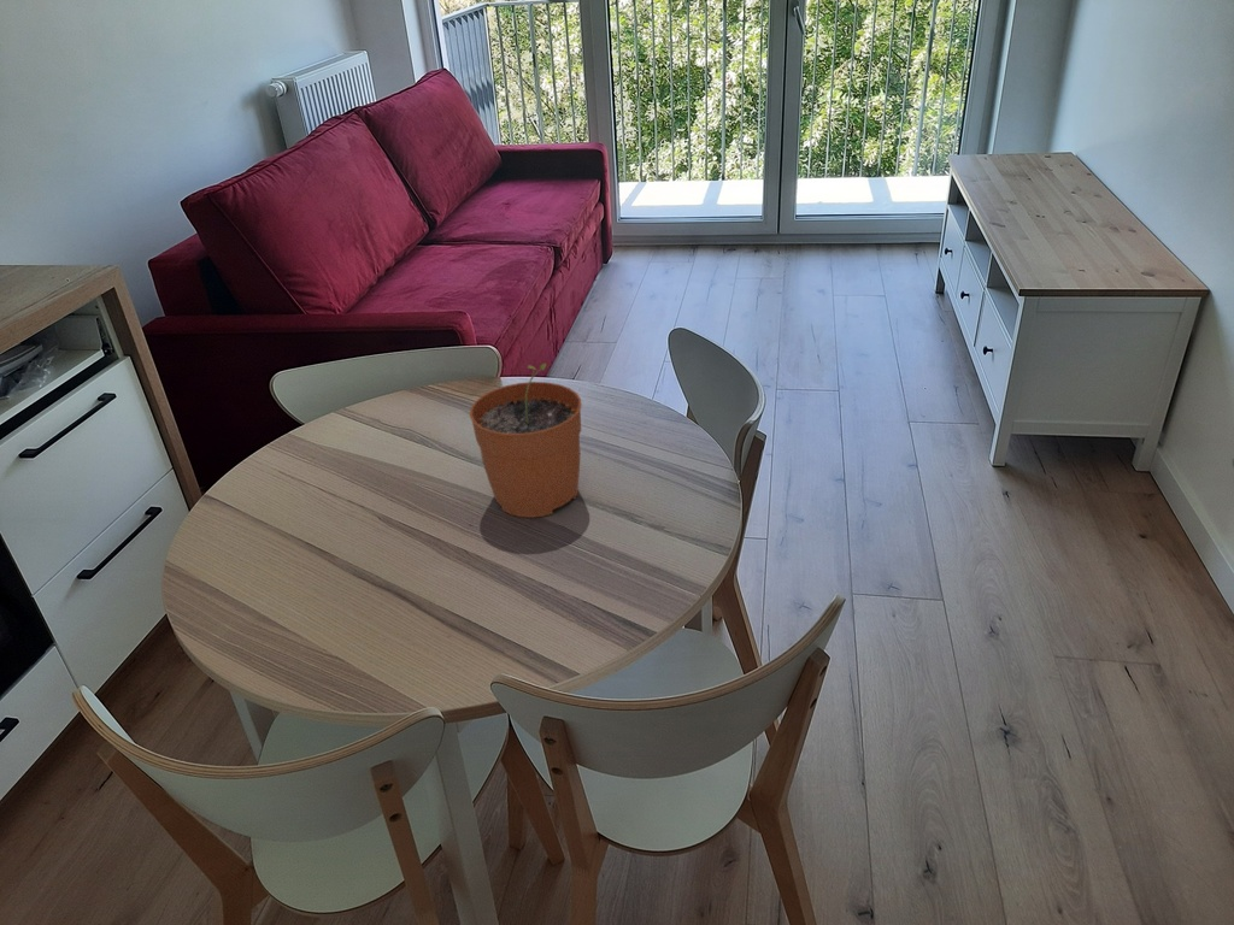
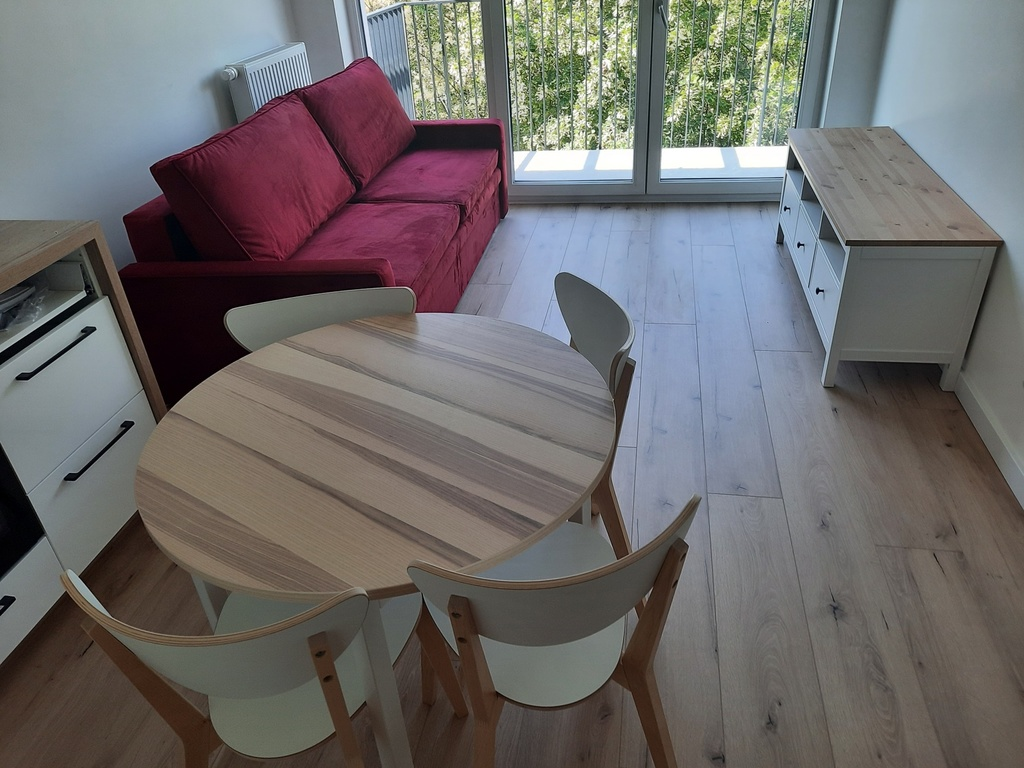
- plant pot (528, 429)
